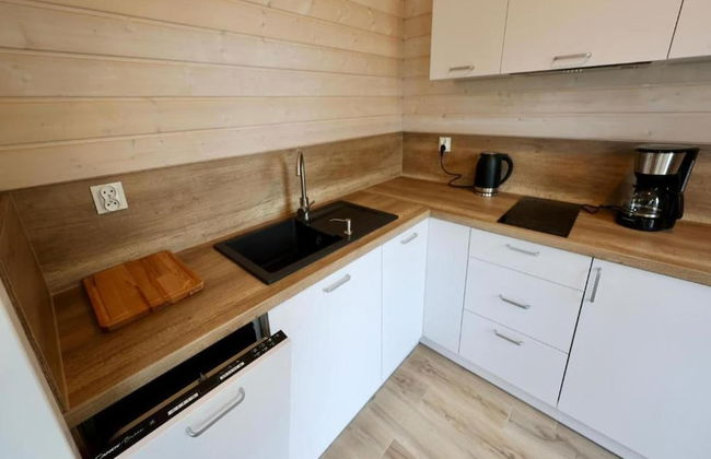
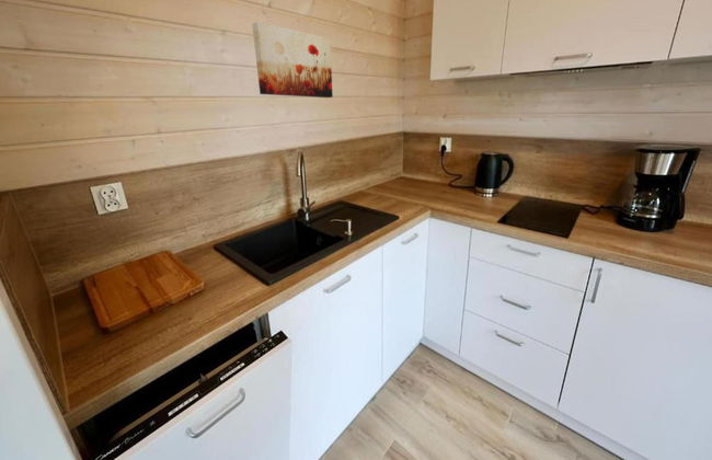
+ wall art (297, 65)
